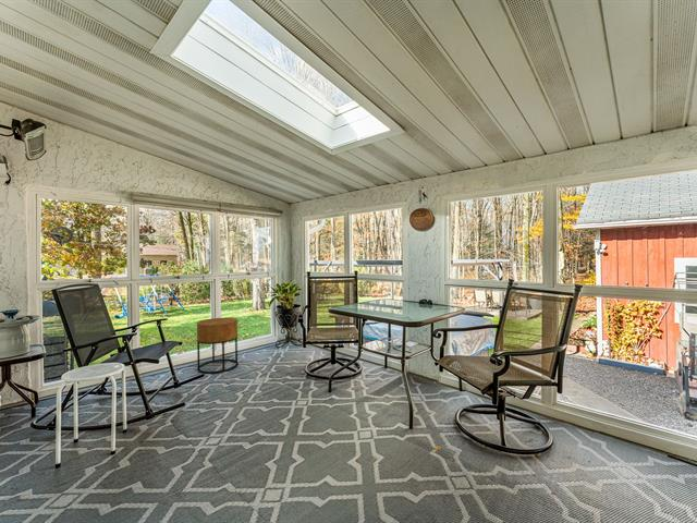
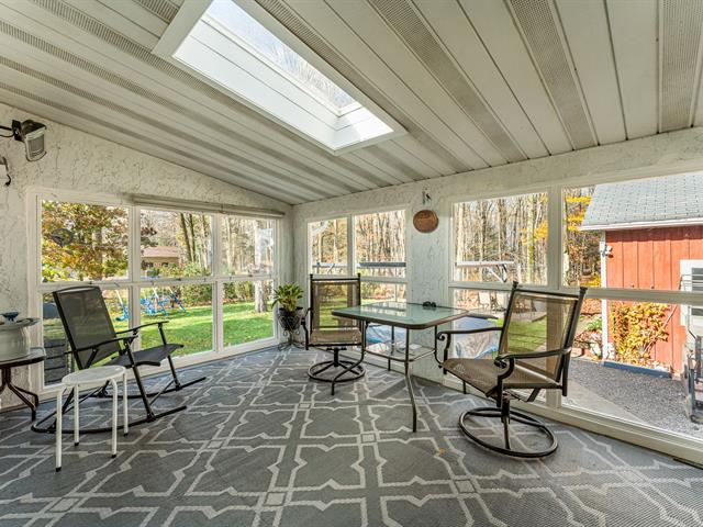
- side table (218, 342)
